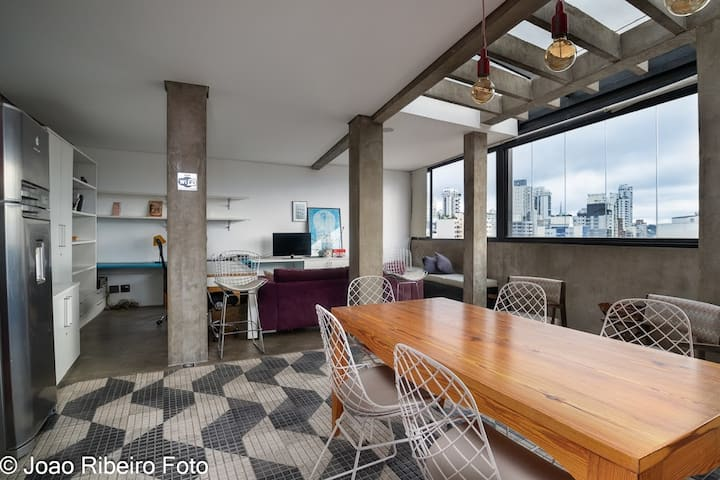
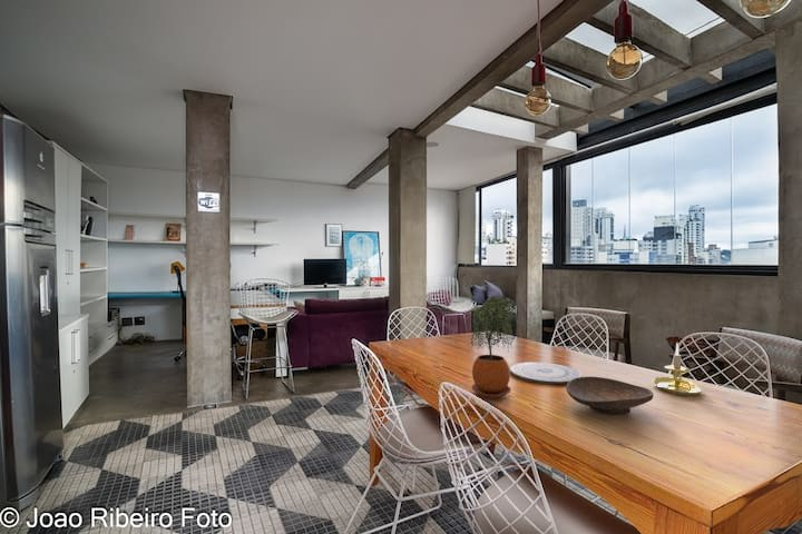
+ potted plant (493, 344)
+ decorative bowl (607, 396)
+ plate (544, 372)
+ candle holder (678, 366)
